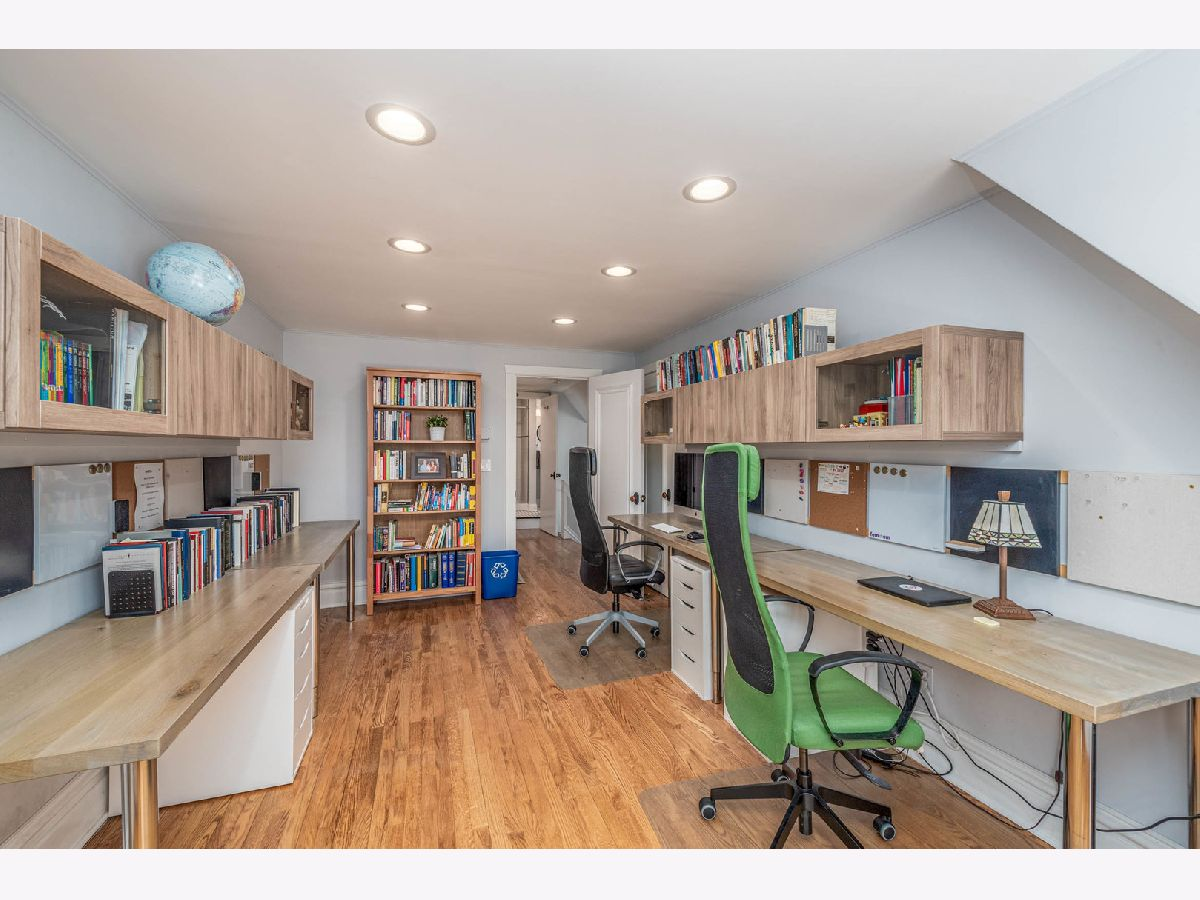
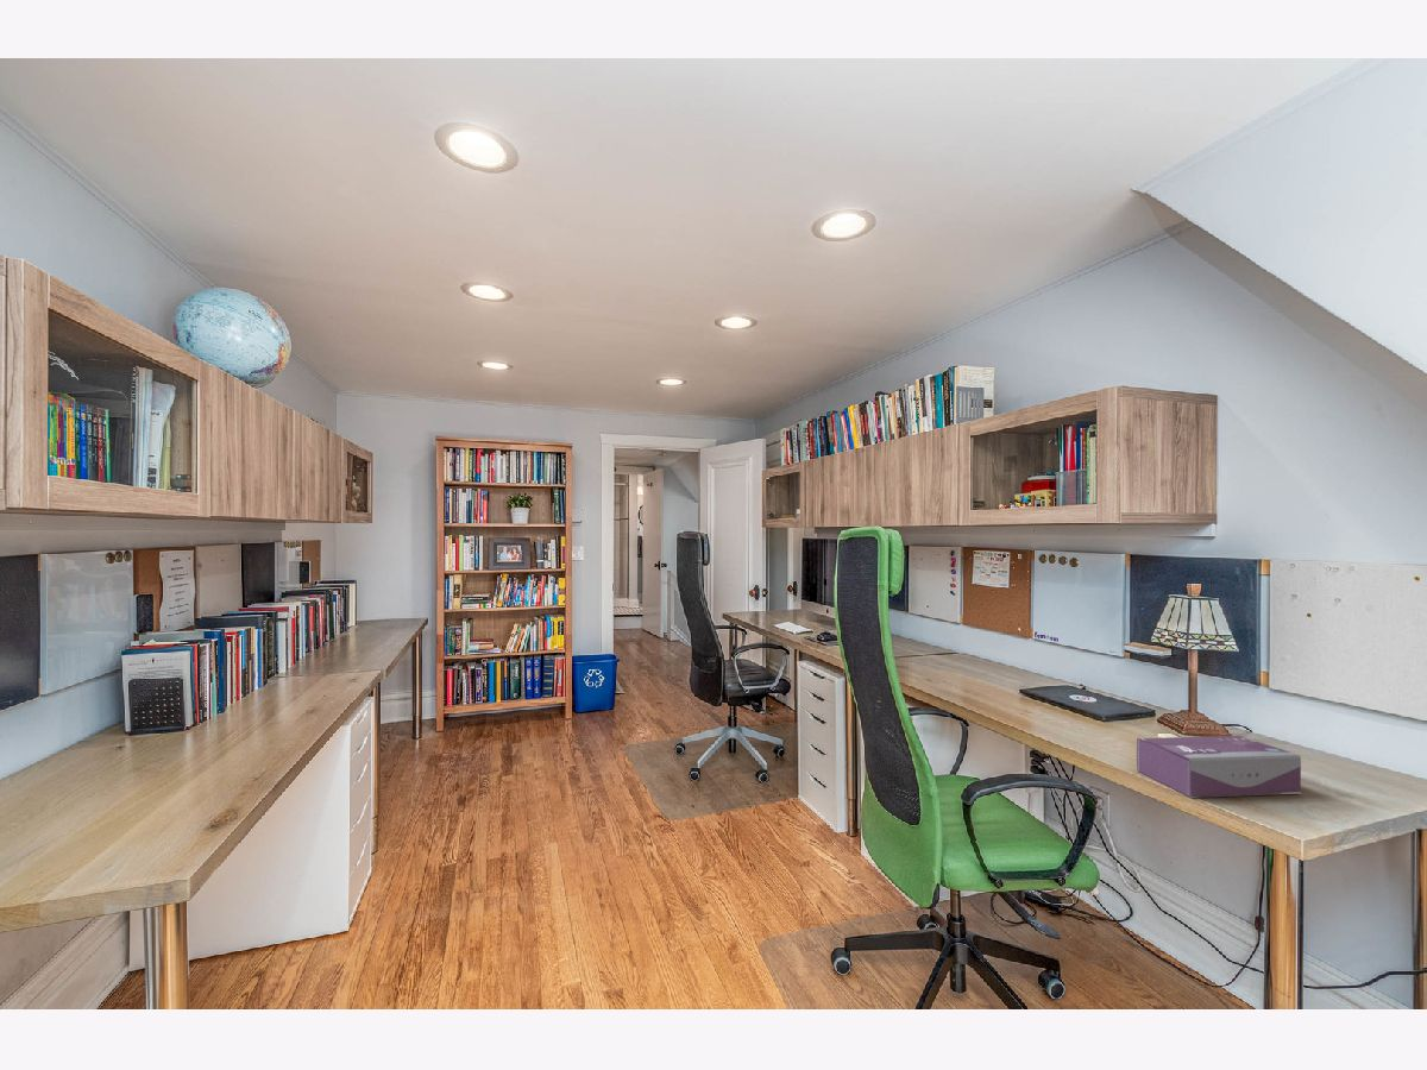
+ tissue box (1214, 762)
